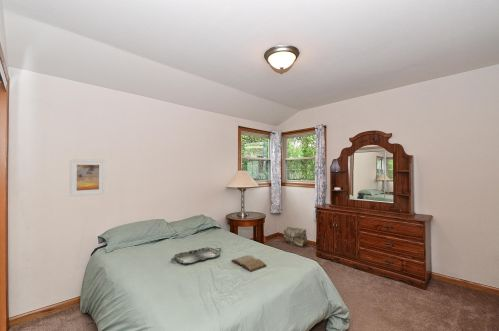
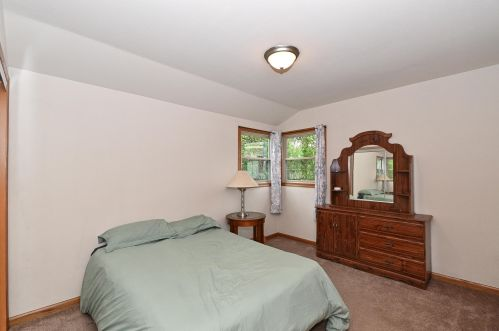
- book (248, 261)
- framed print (88, 177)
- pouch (295, 235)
- serving tray (197, 254)
